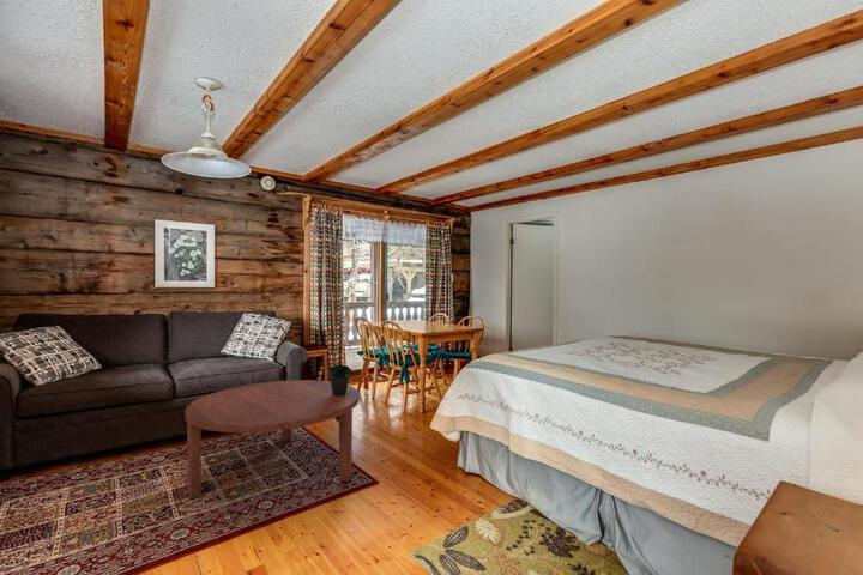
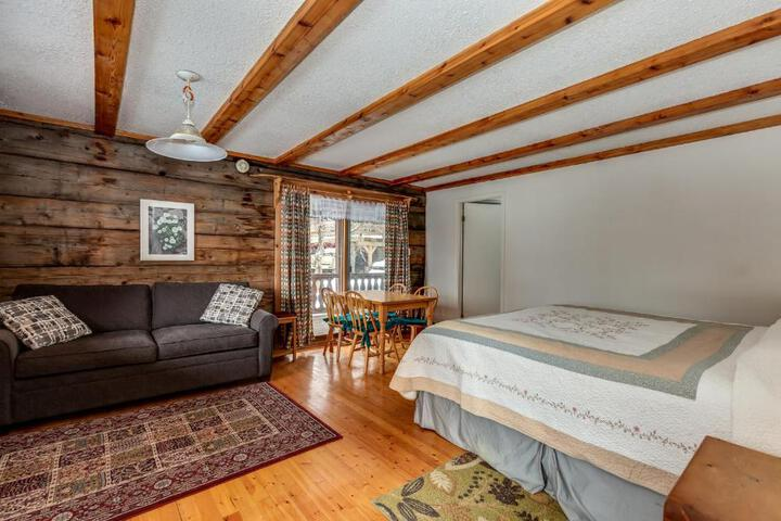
- potted plant (339, 367)
- coffee table (282, 432)
